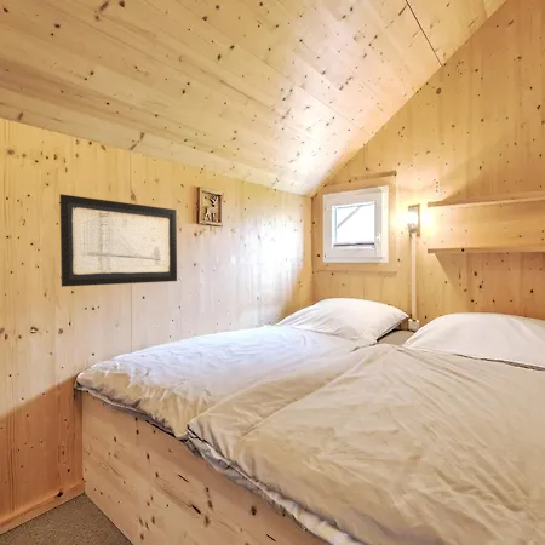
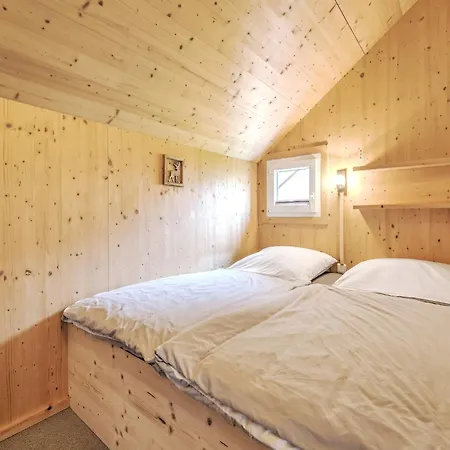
- wall art (126, 242)
